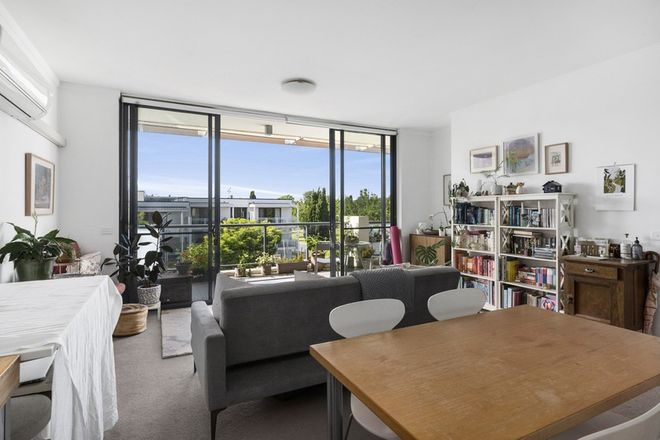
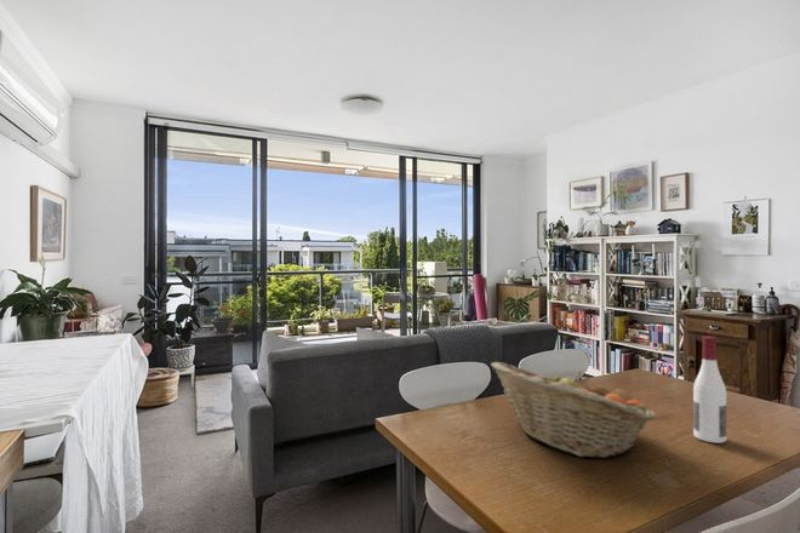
+ fruit basket (565, 400)
+ alcohol (709, 388)
